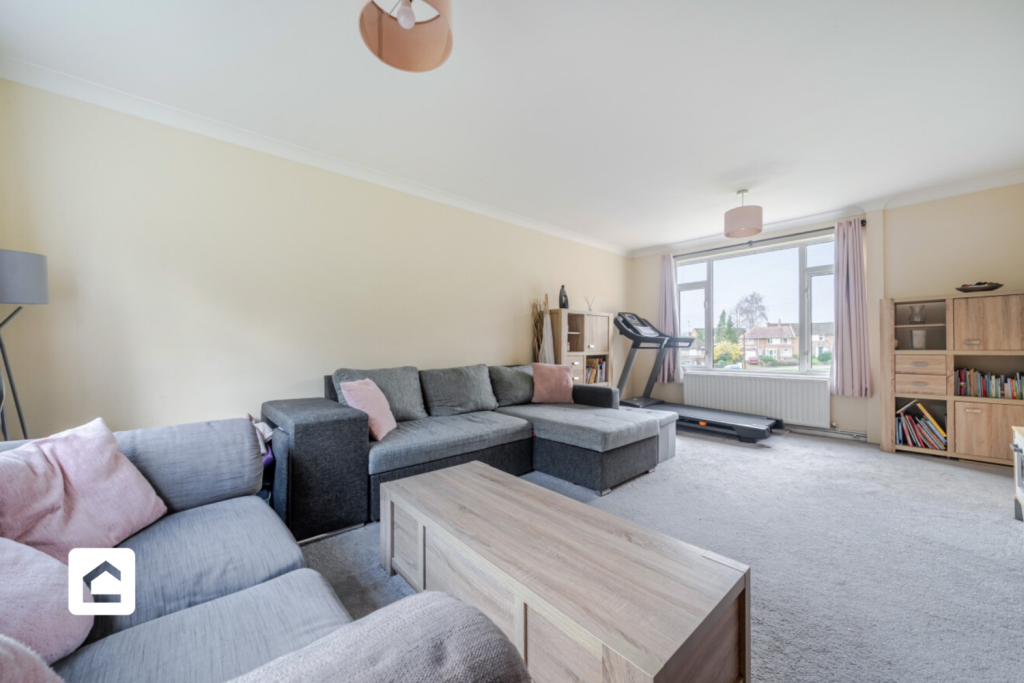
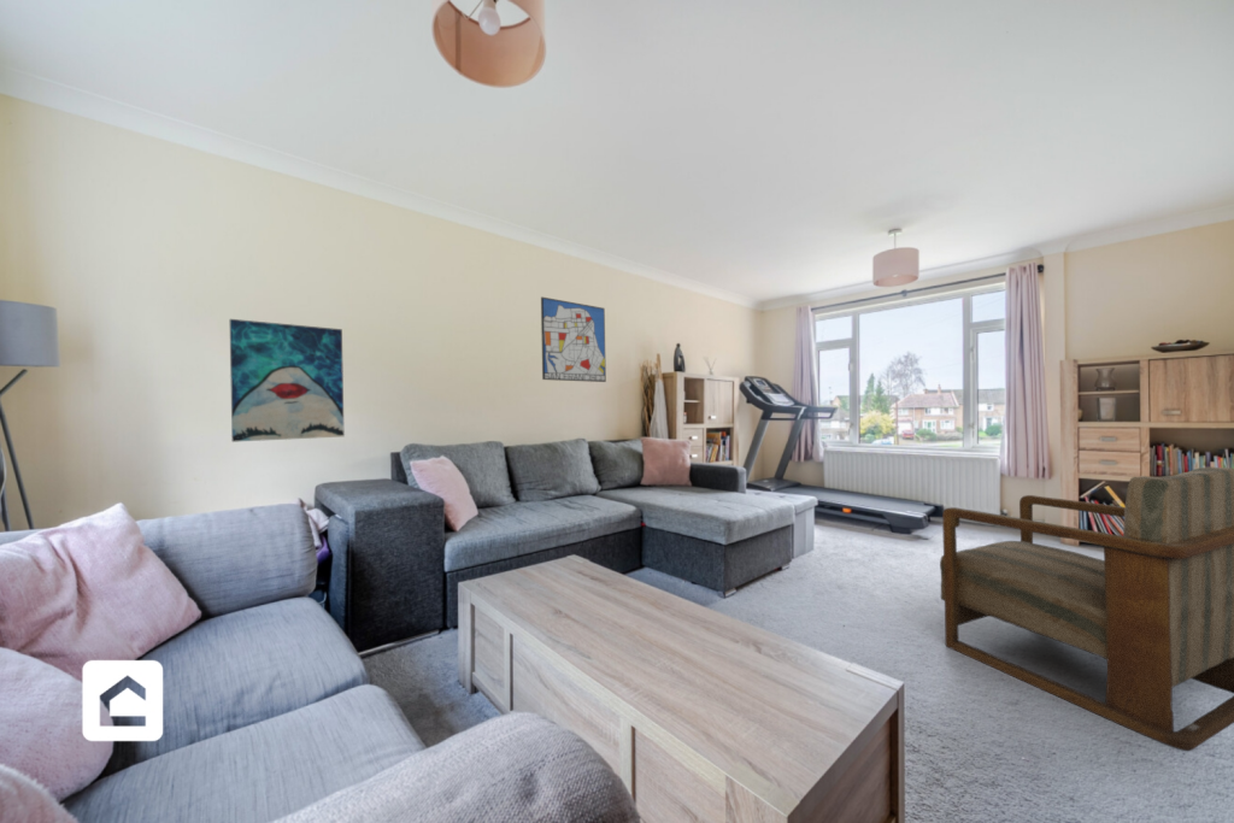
+ wall art (289, 381)
+ armchair (1076, 565)
+ wall art (575, 341)
